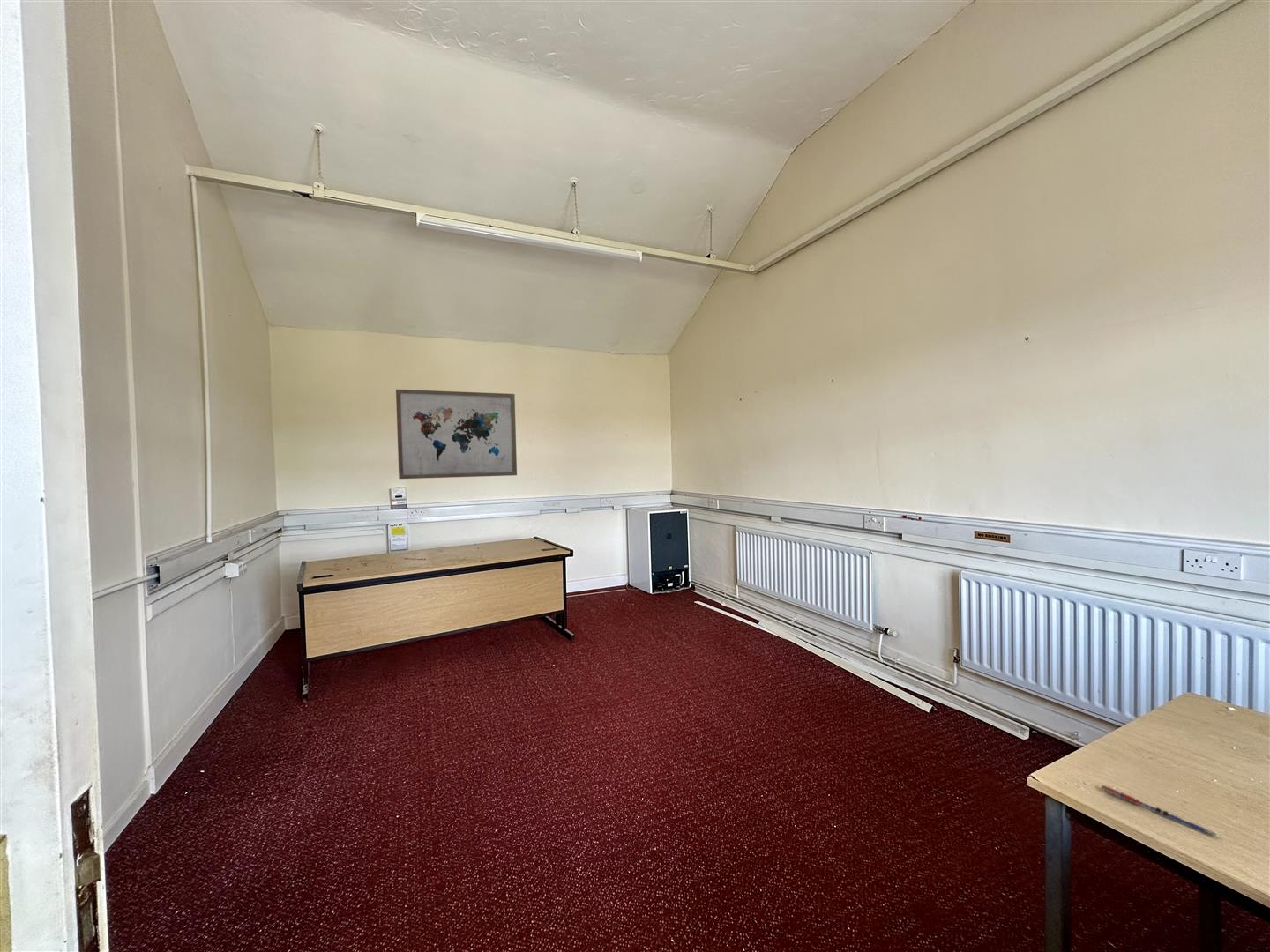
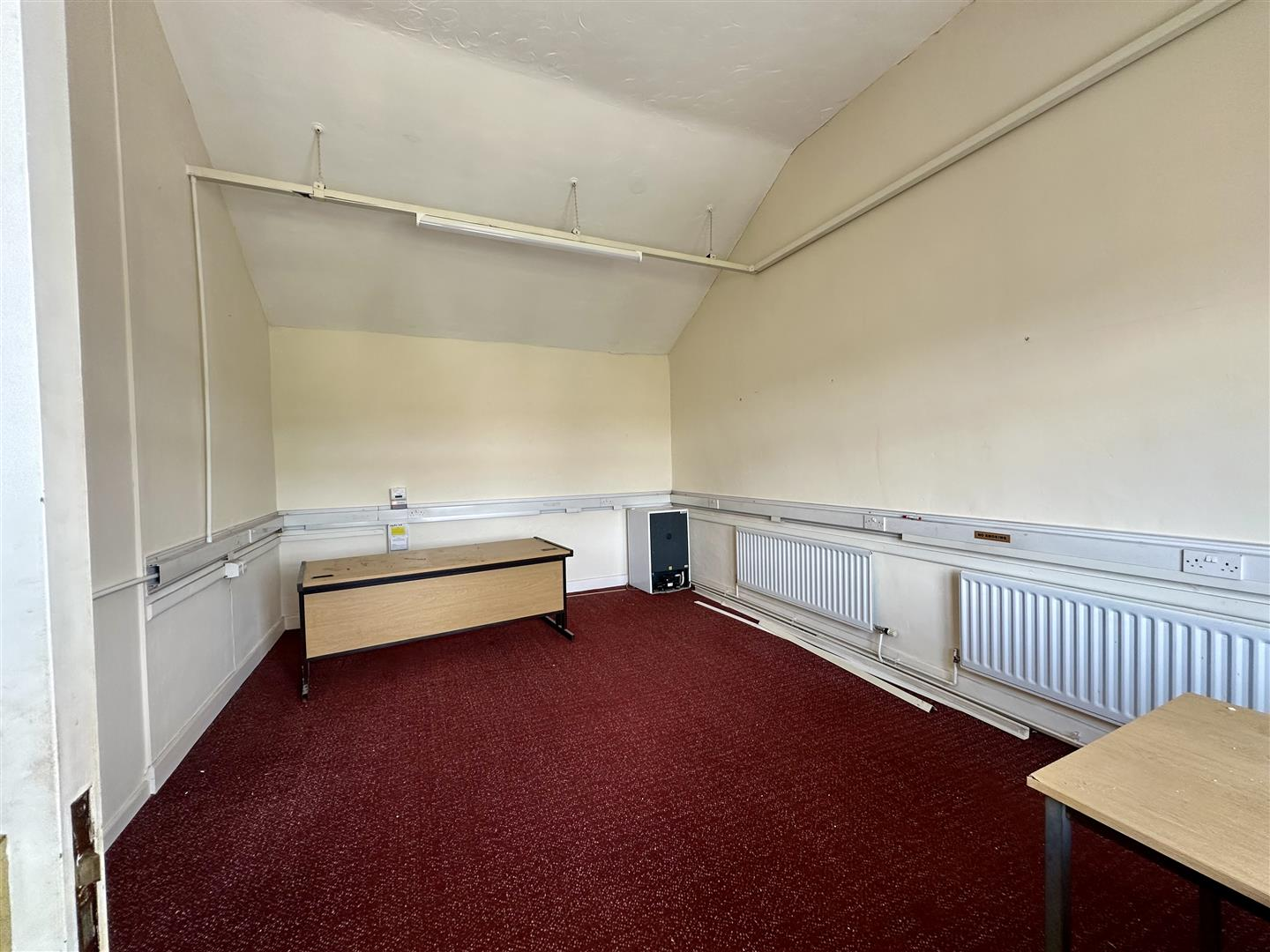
- pen (1154, 807)
- wall art (459, 435)
